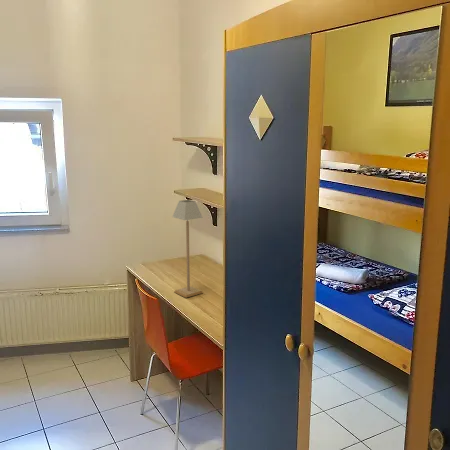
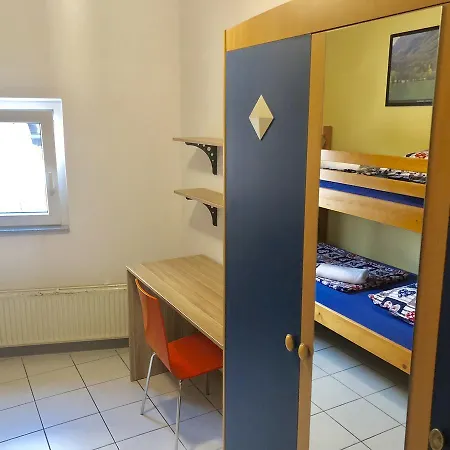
- table lamp (187, 247)
